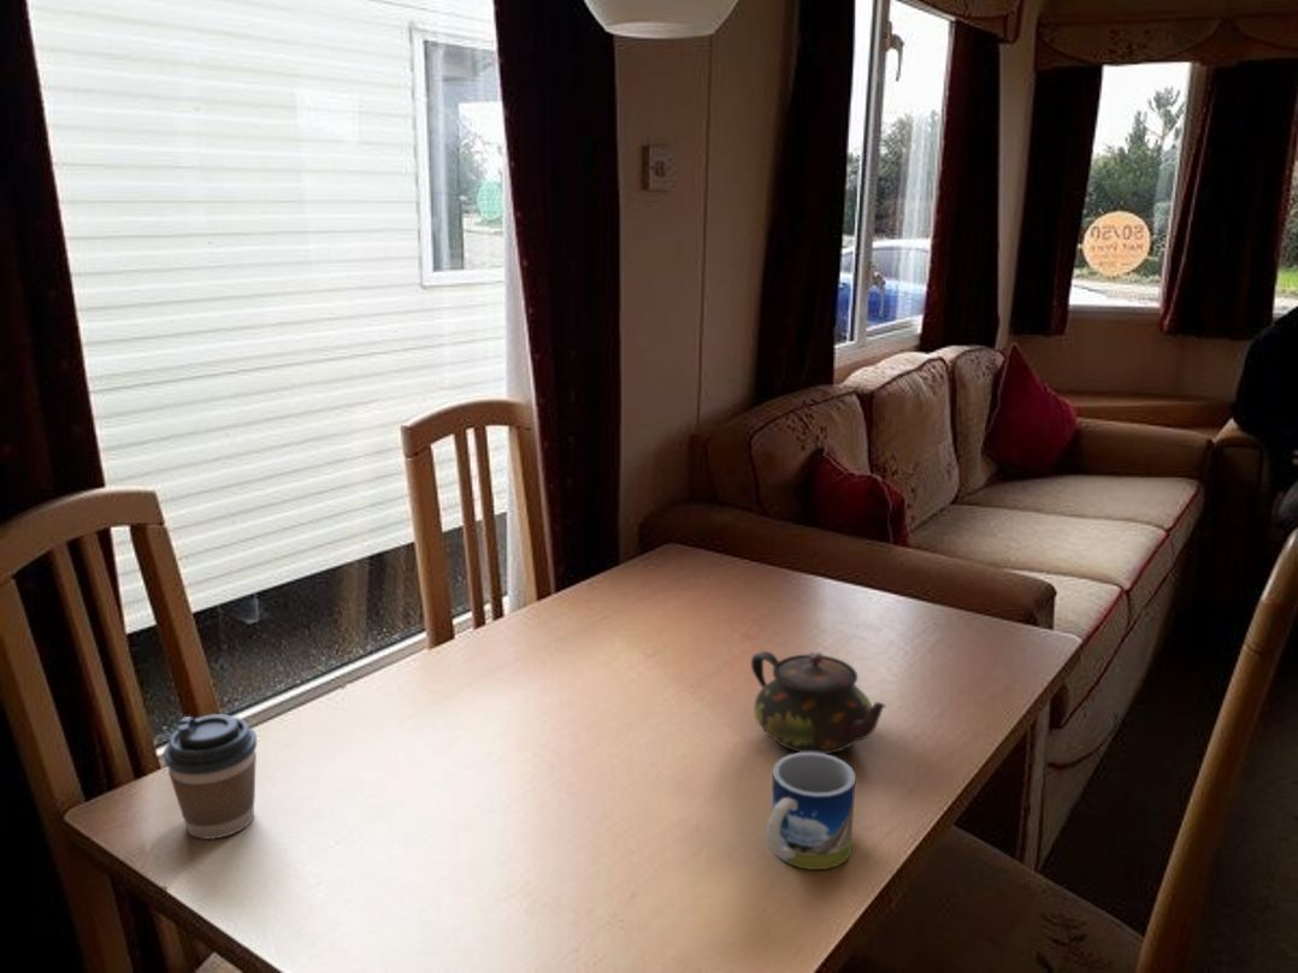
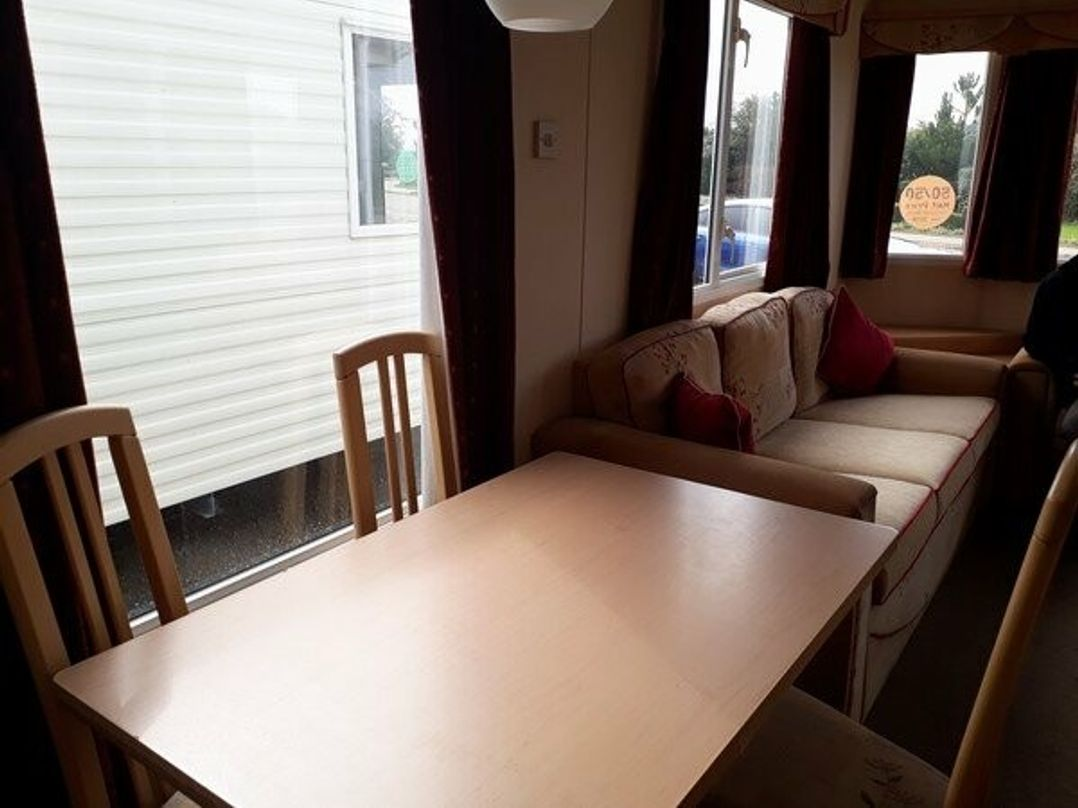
- mug (802, 816)
- coffee cup (213, 771)
- teapot (815, 695)
